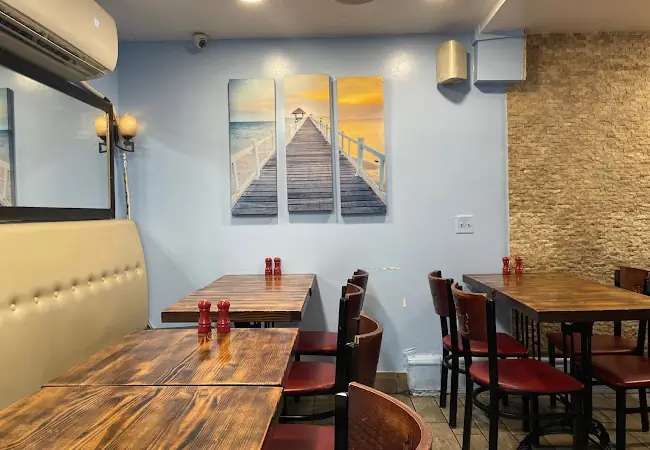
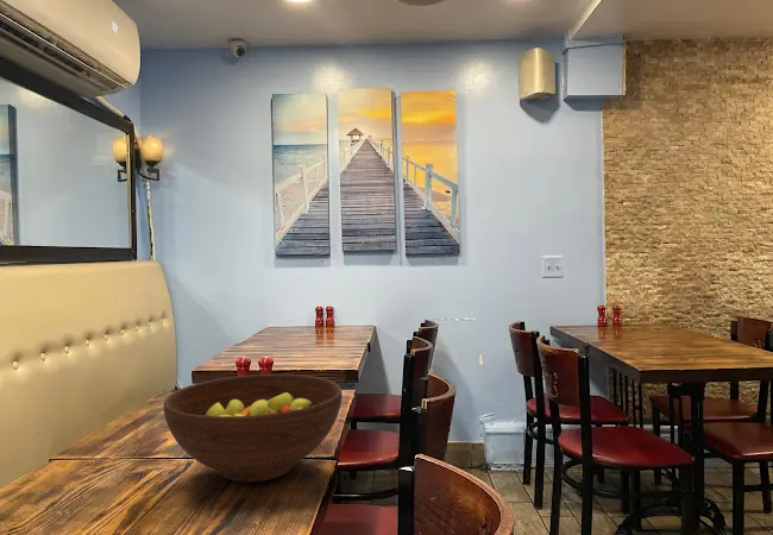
+ fruit bowl (256, 432)
